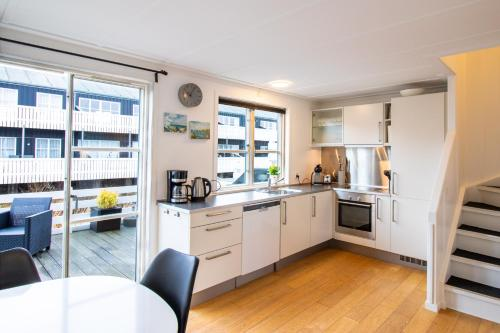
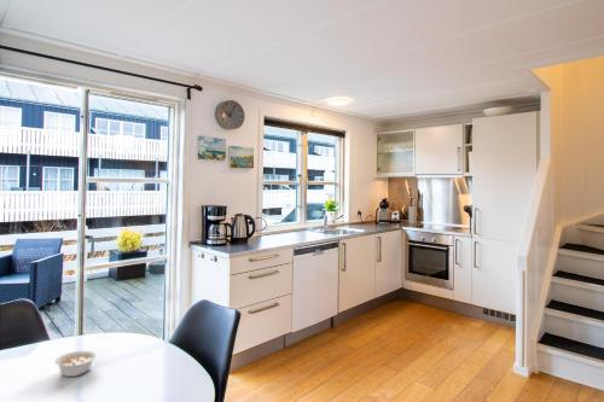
+ legume (76, 363)
